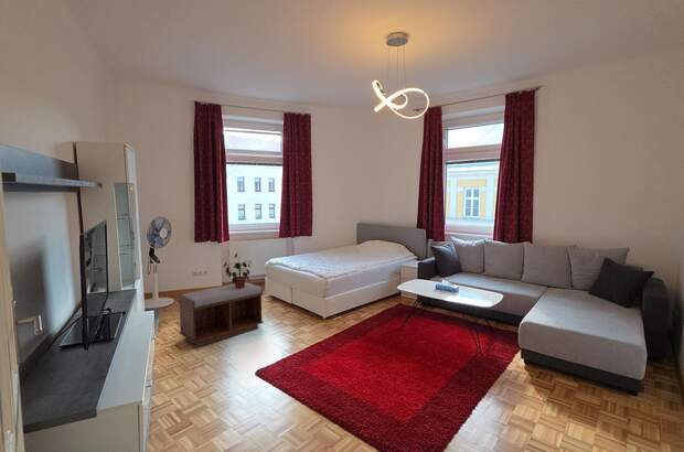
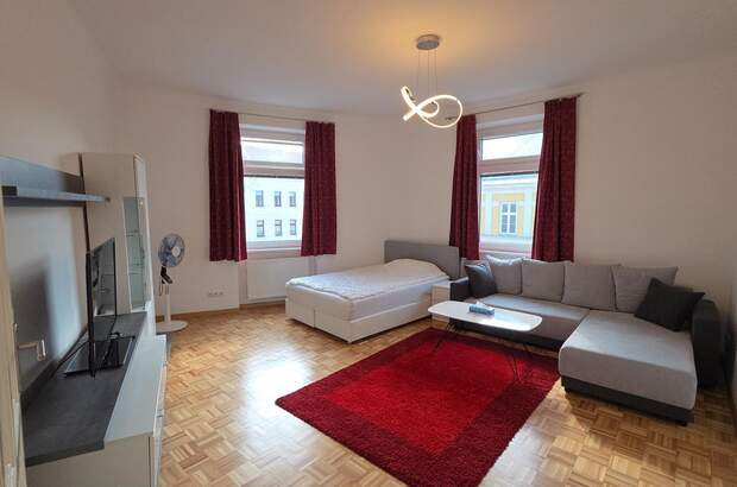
- potted plant (237, 270)
- bench (222, 311)
